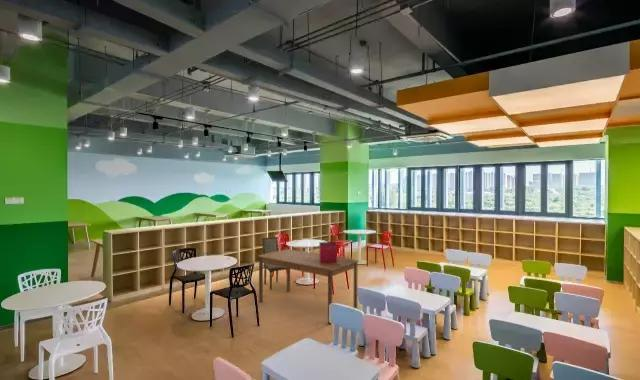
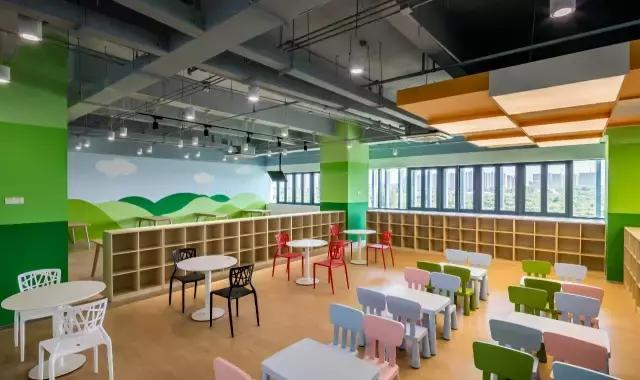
- storage bin (328, 252)
- dining chair (273, 265)
- dining table (307, 272)
